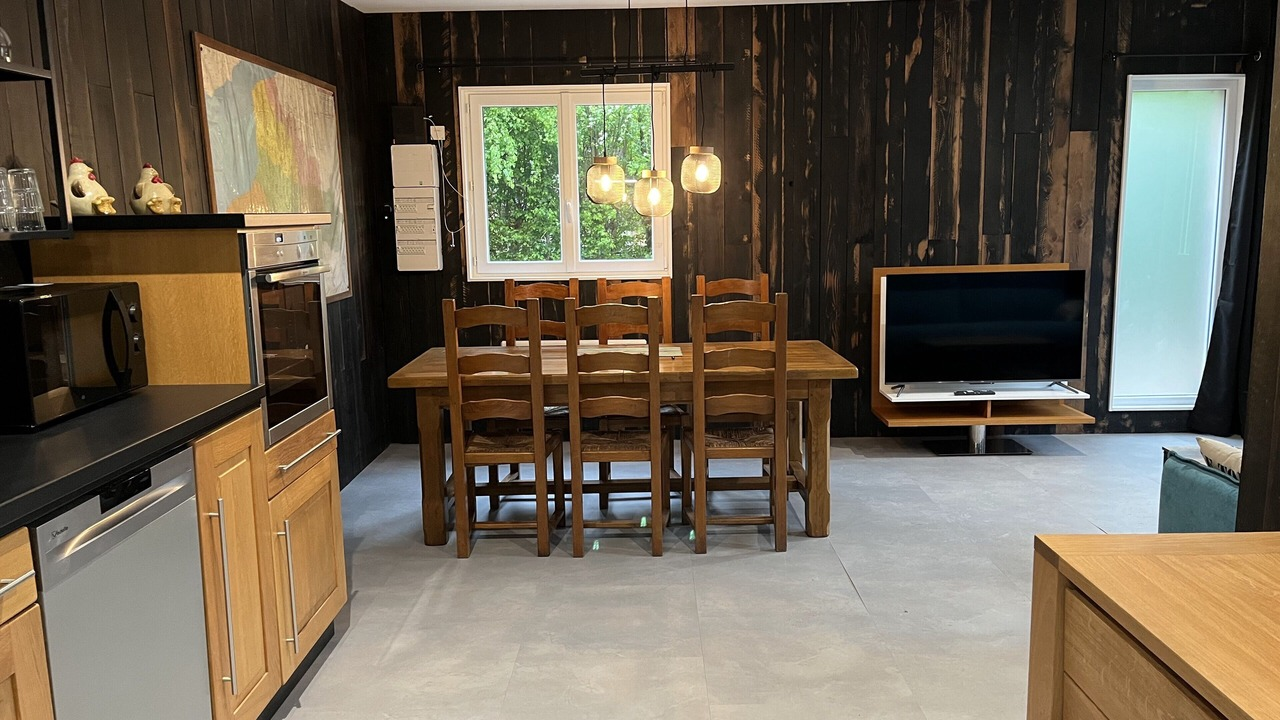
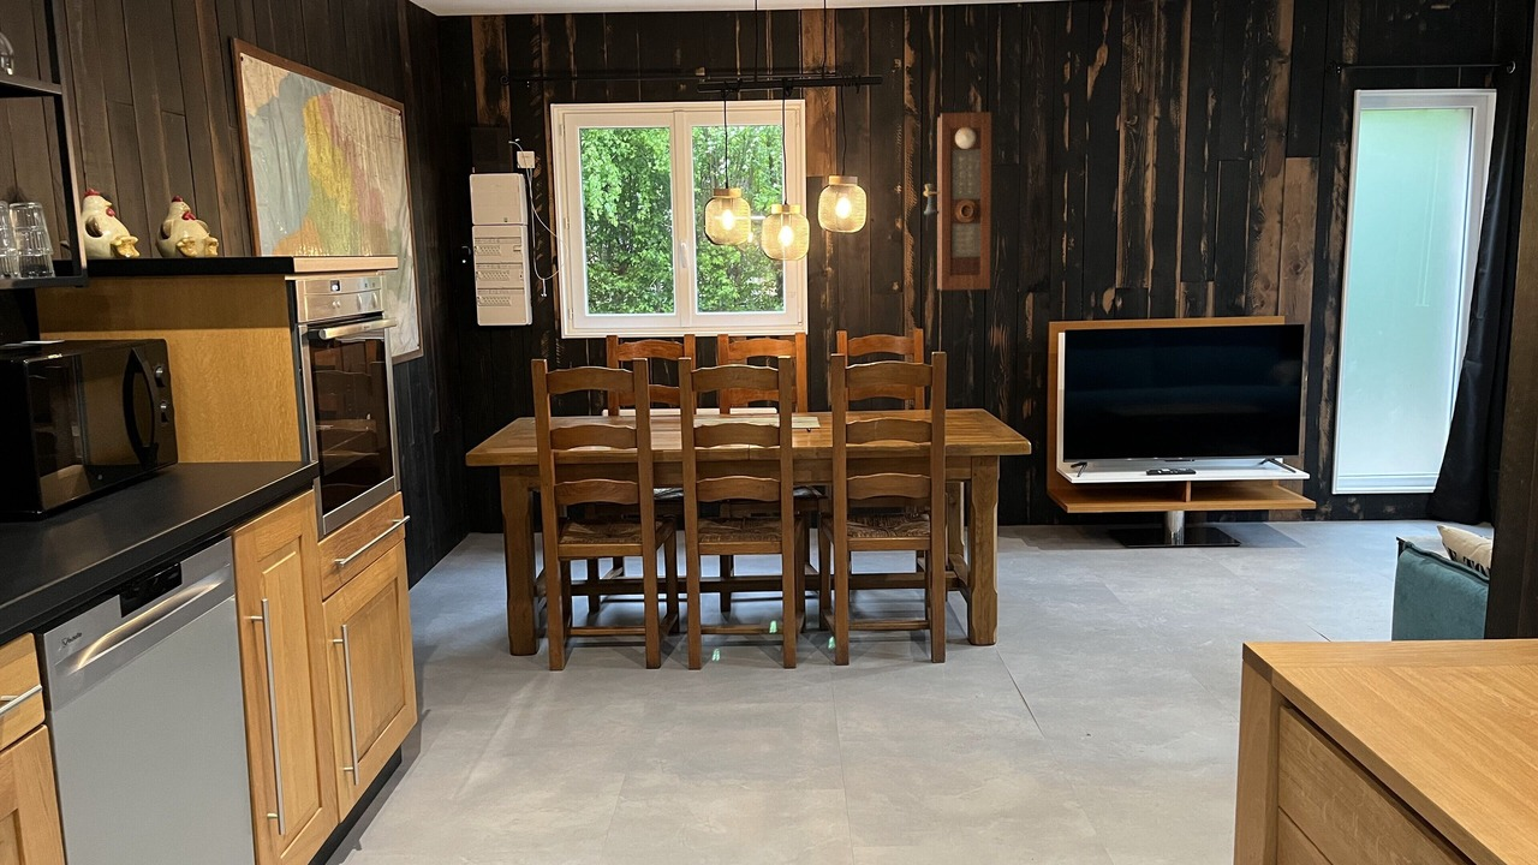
+ pendulum clock (956, 203)
